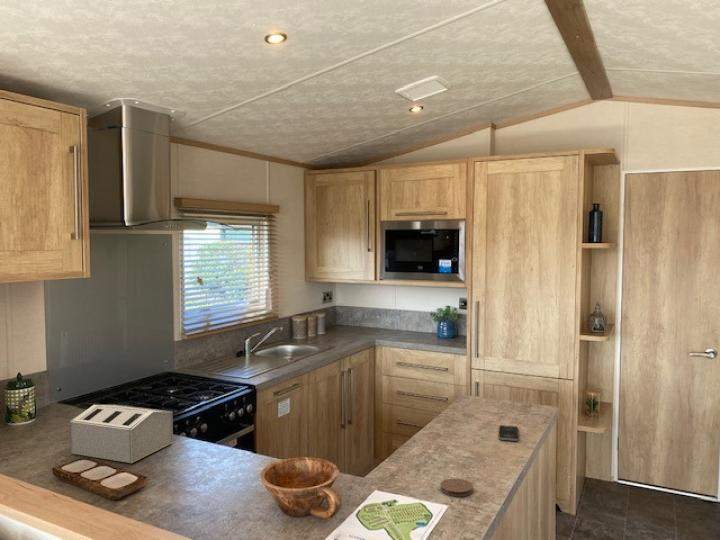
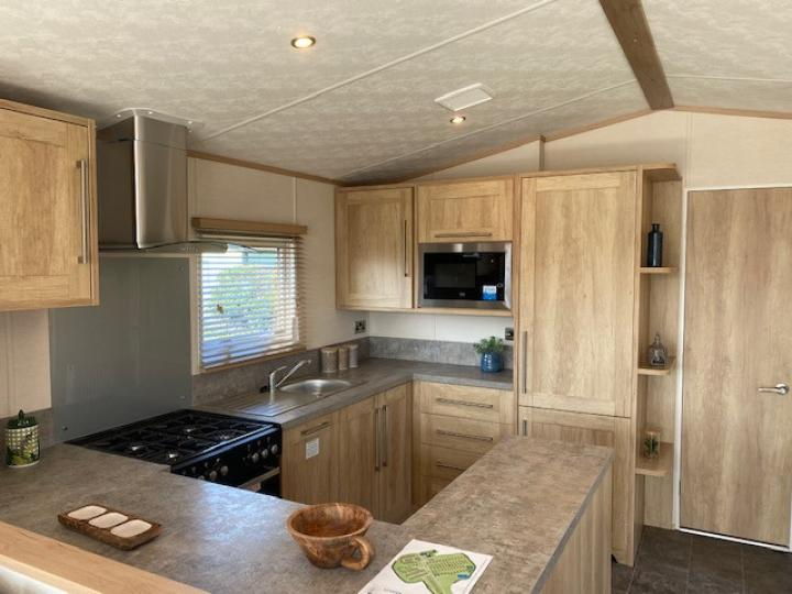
- smartphone (508, 432)
- coaster (456, 487)
- toaster (123, 428)
